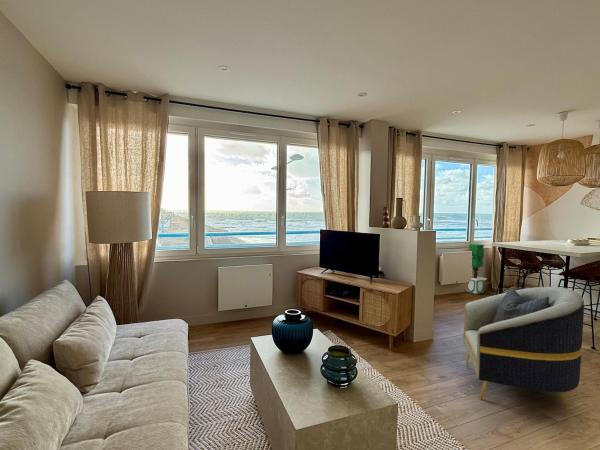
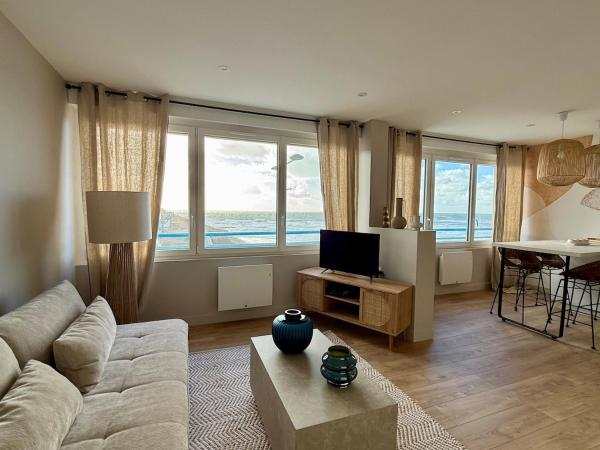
- potted tree (475, 268)
- armchair (519, 336)
